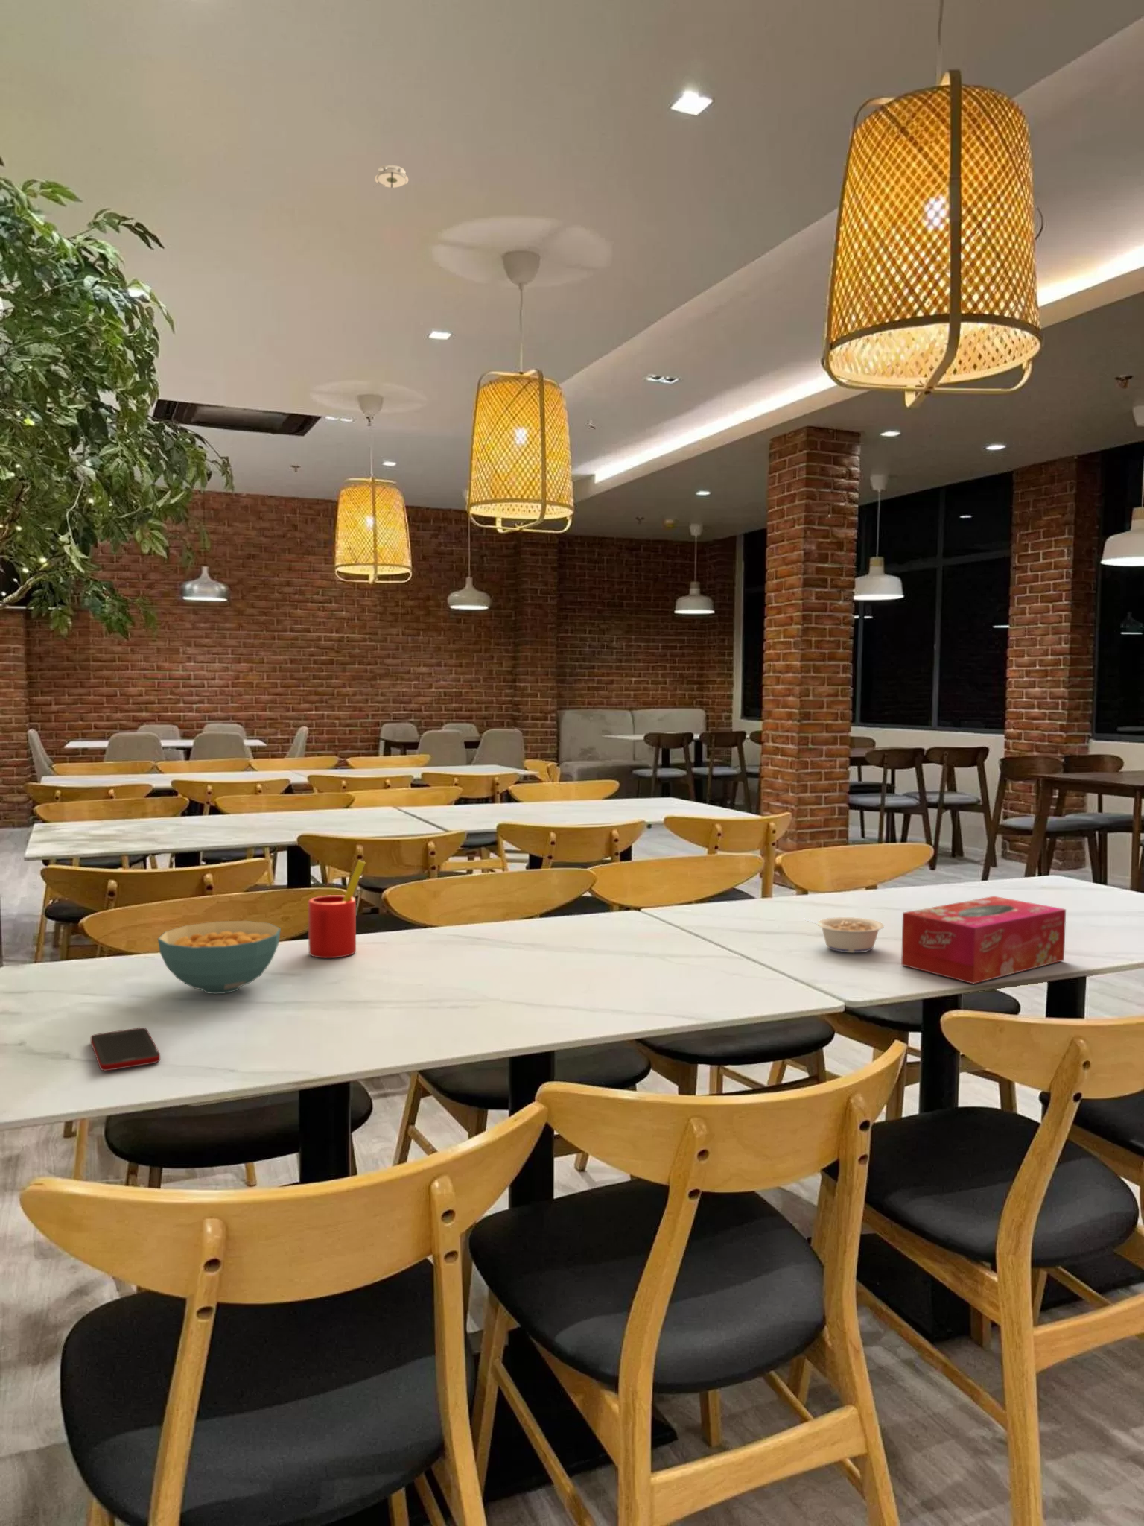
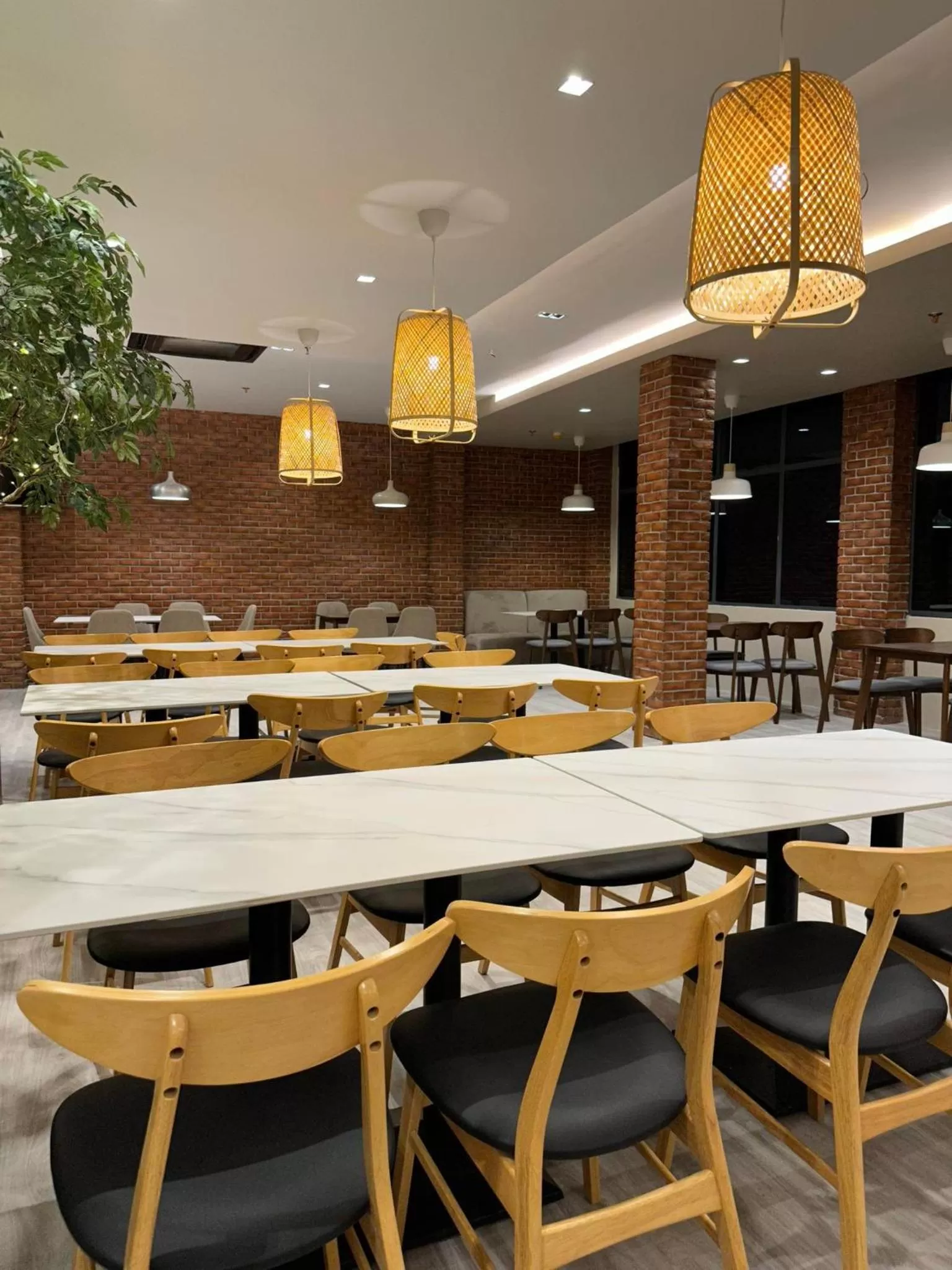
- cereal bowl (220, 961)
- straw (336, 906)
- legume (847, 934)
- tissue box (984, 936)
- cell phone (125, 1049)
- smoke detector (391, 175)
